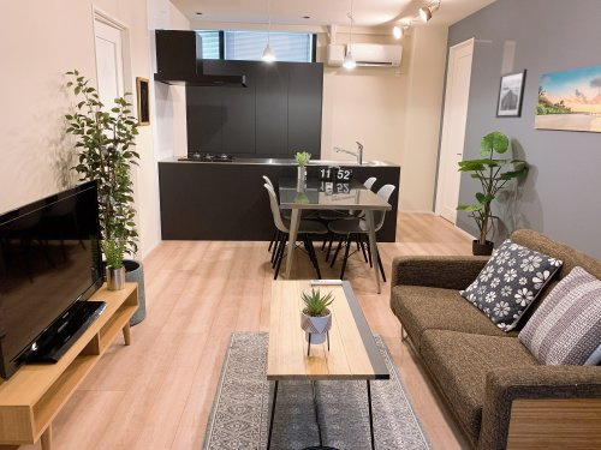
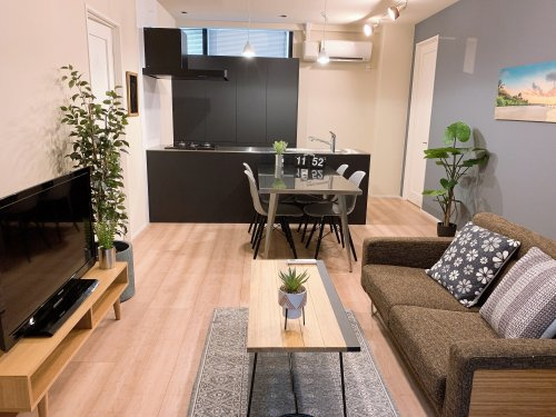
- wall art (510, 95)
